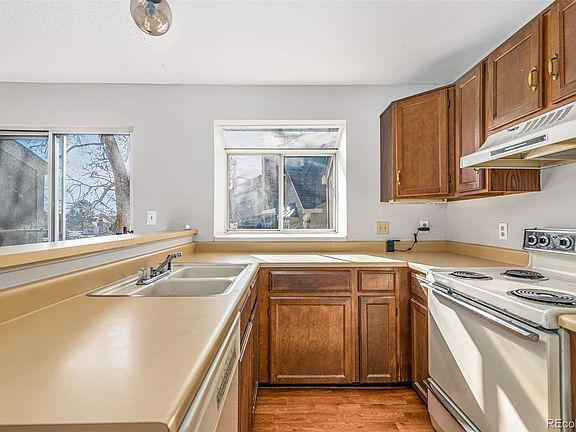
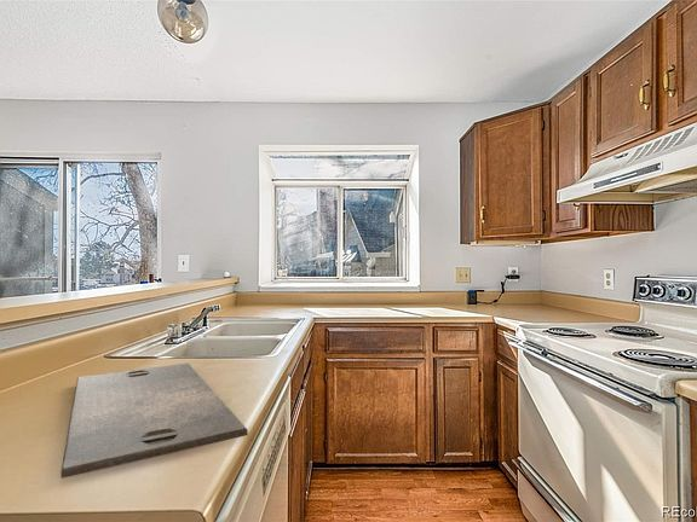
+ cutting board (146, 400)
